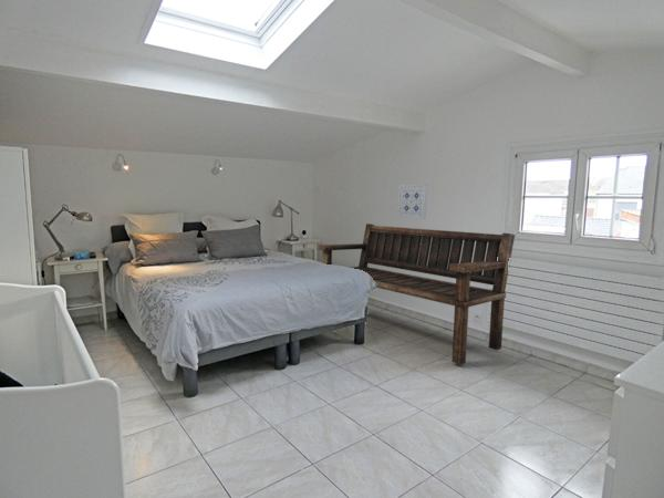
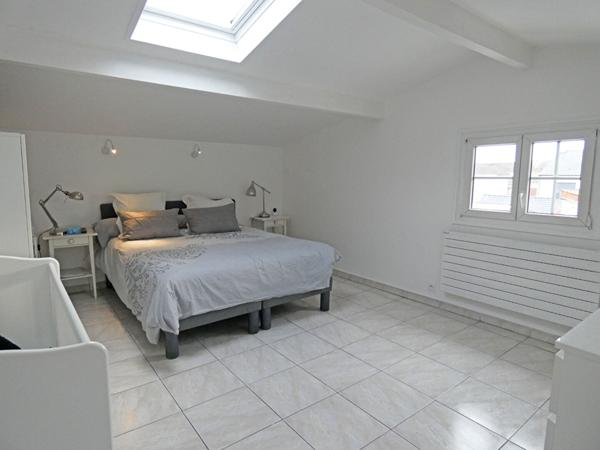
- wall art (412, 201)
- bench (404, 279)
